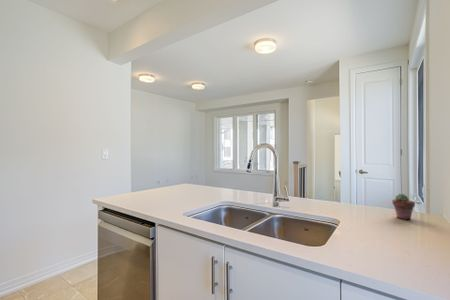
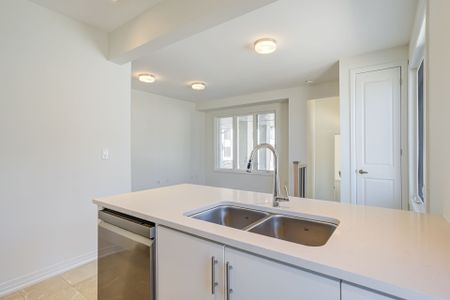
- potted succulent (403, 205)
